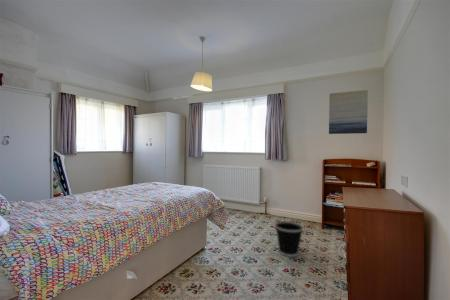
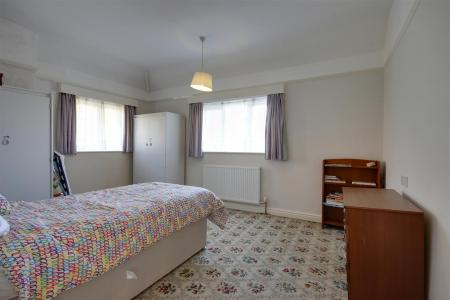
- wastebasket (288, 239)
- wall art (347, 112)
